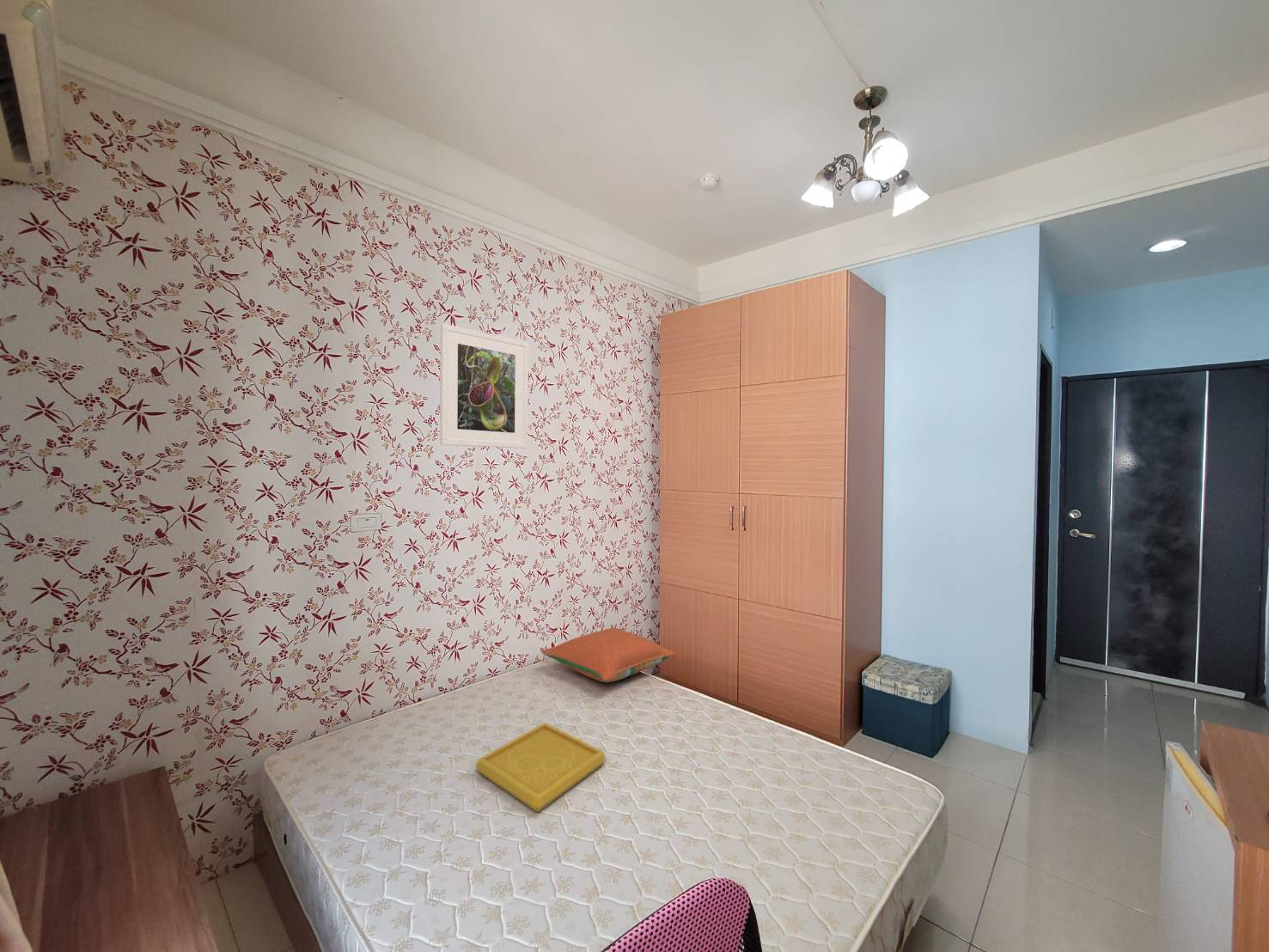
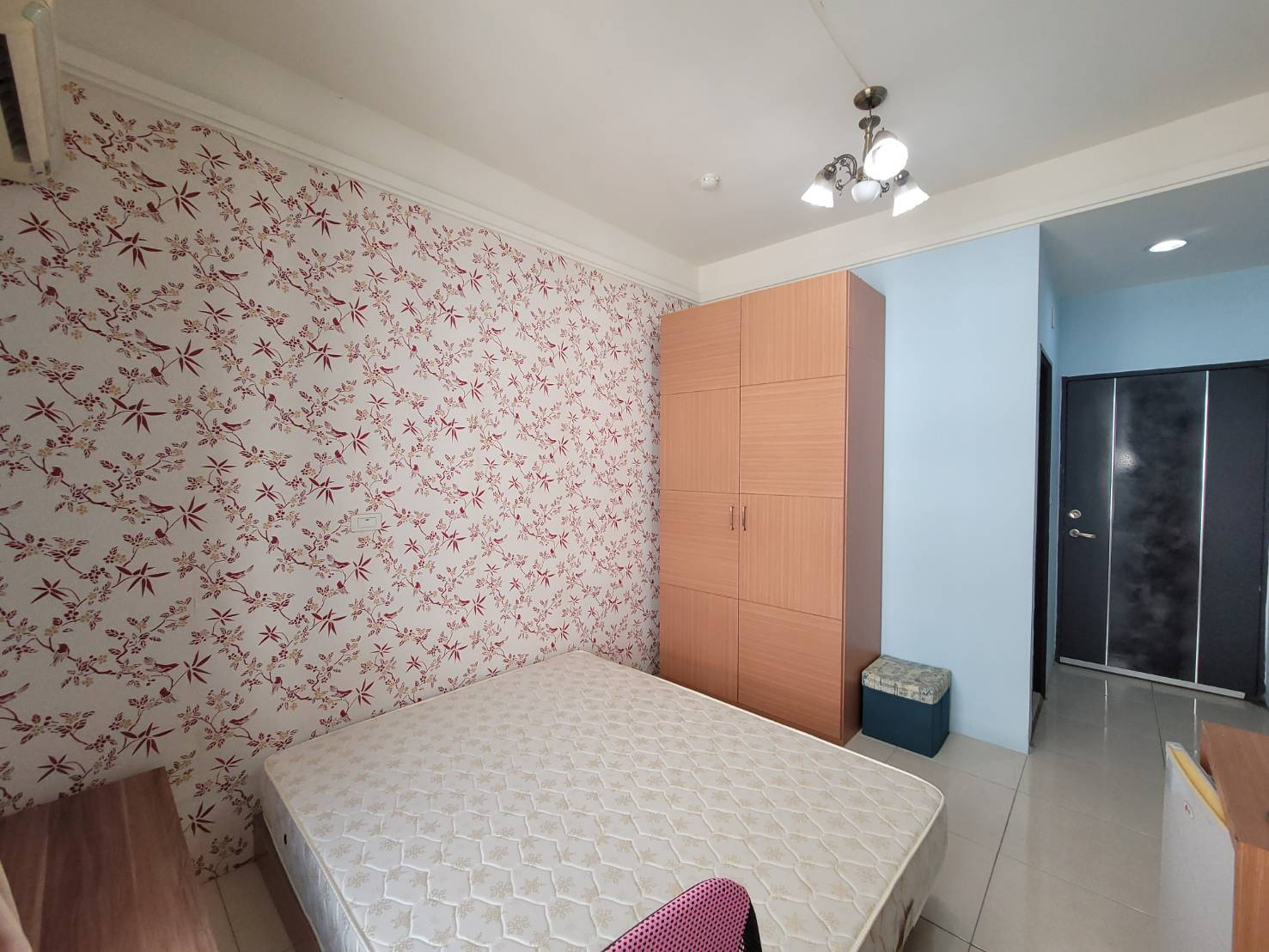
- pillow (608, 653)
- serving tray (541, 761)
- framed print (486, 390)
